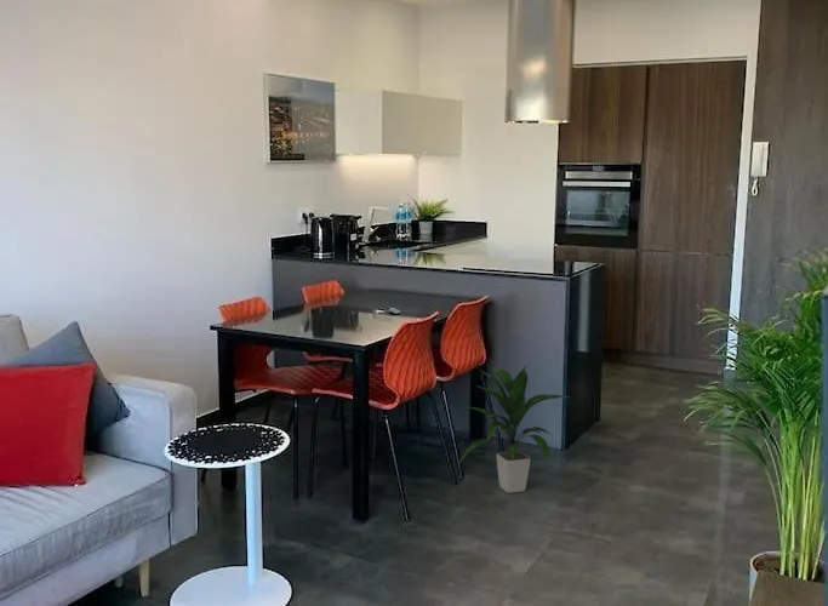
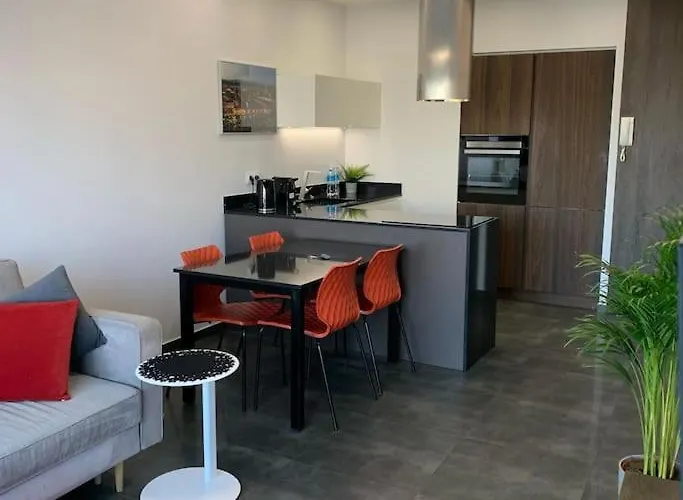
- indoor plant (508, 425)
